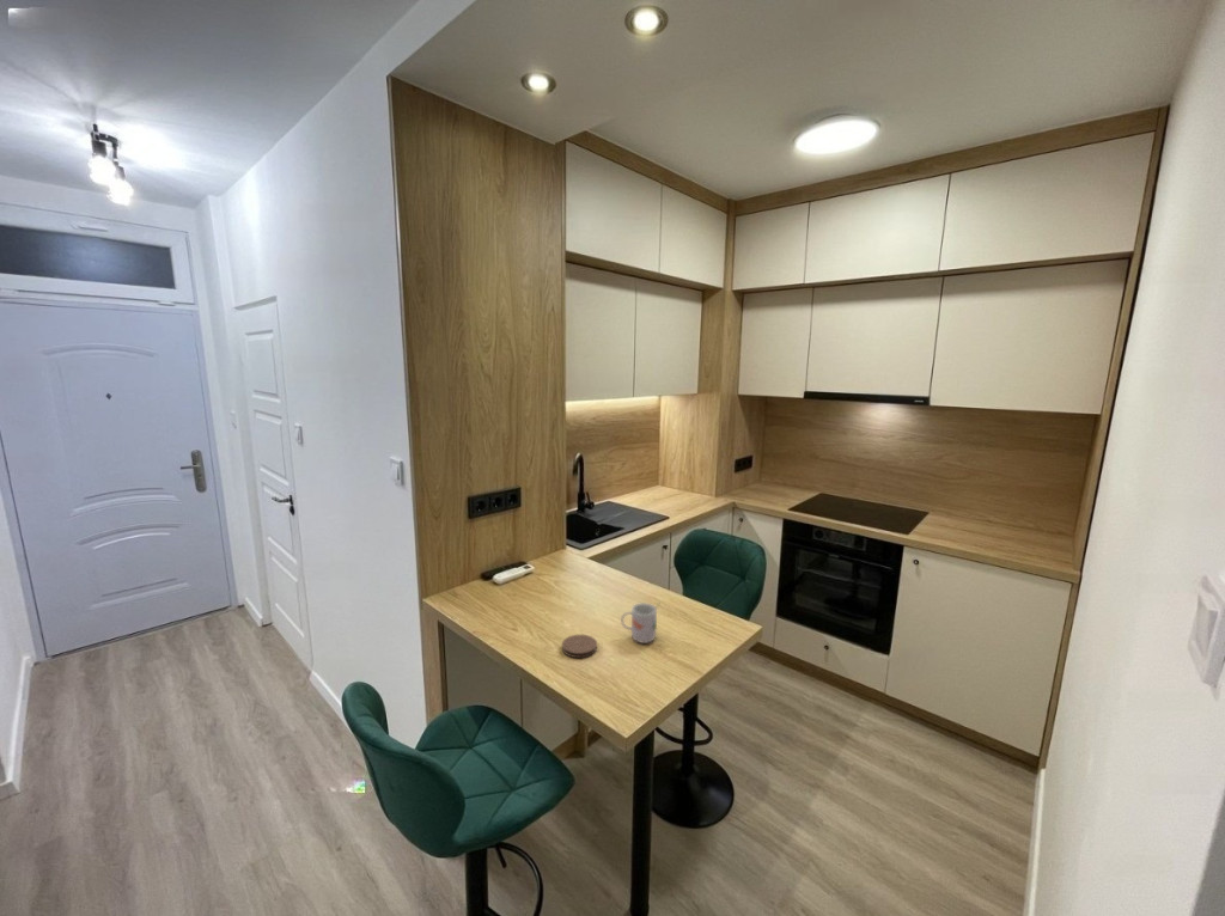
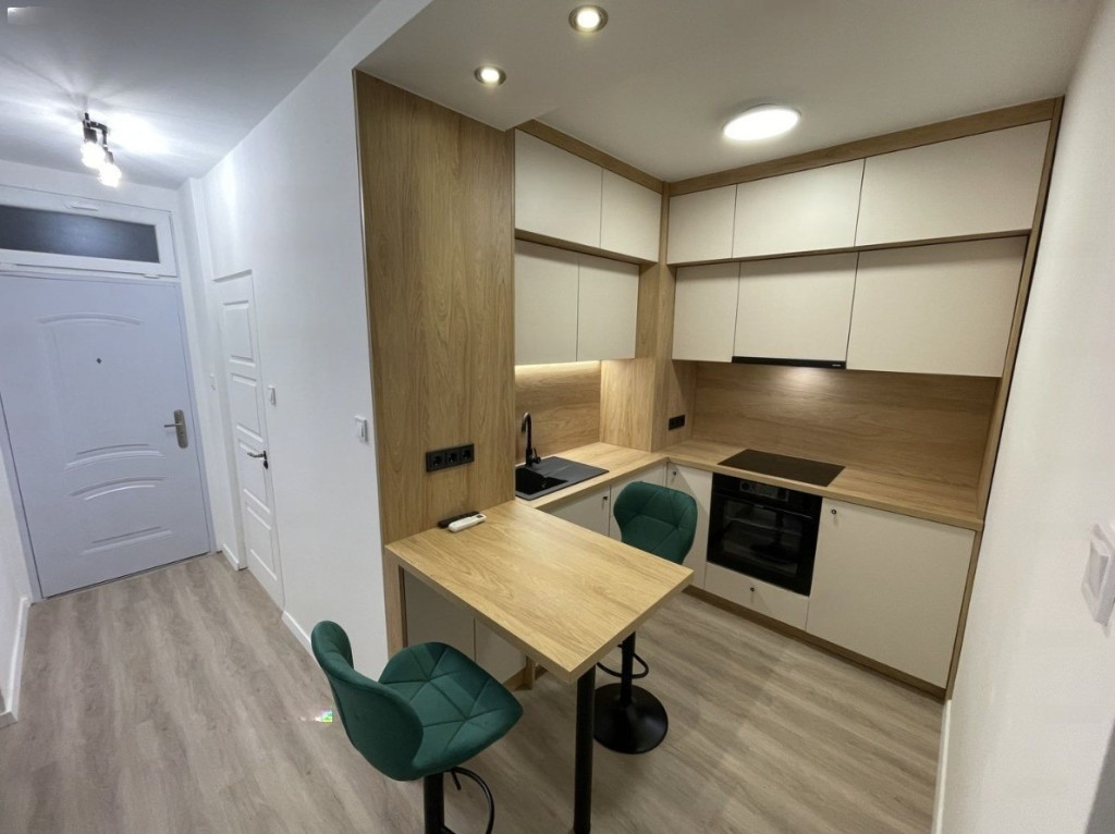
- mug (639, 618)
- coaster (579, 645)
